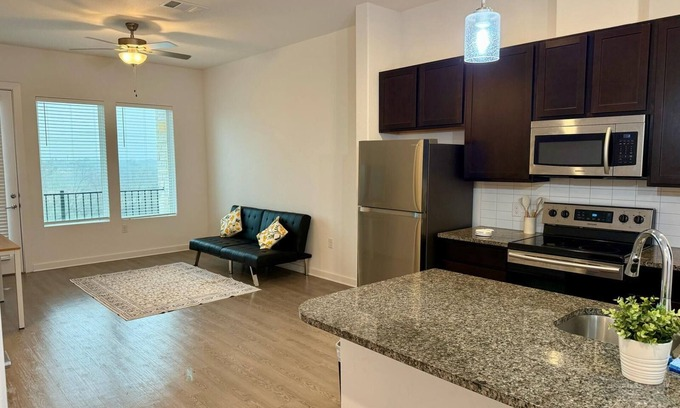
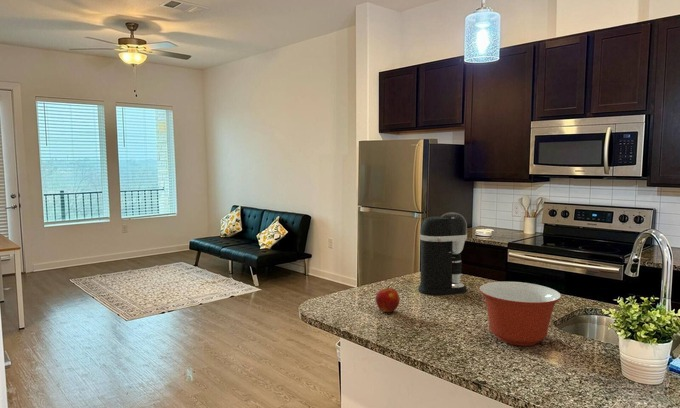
+ mixing bowl (518, 314)
+ apple (387, 298)
+ coffee maker (443, 252)
